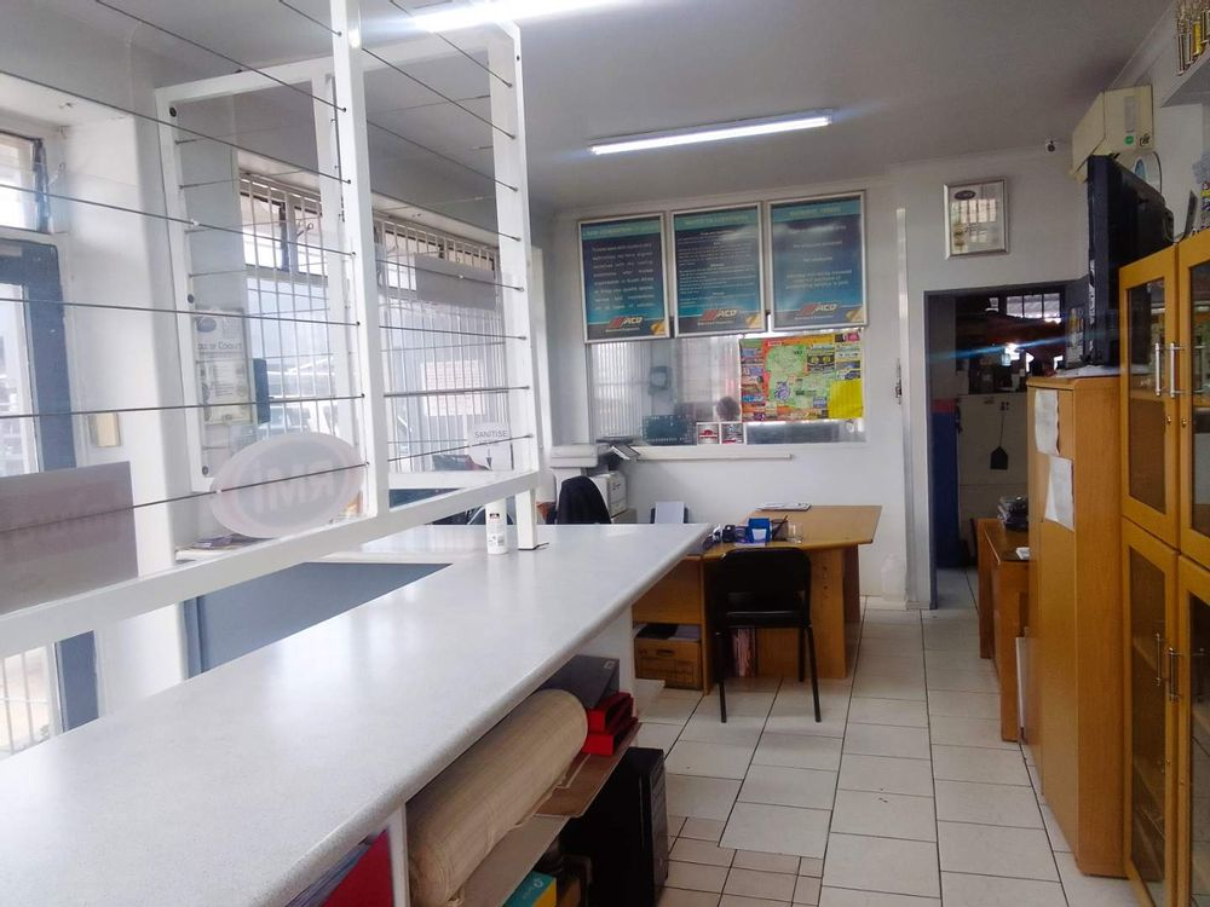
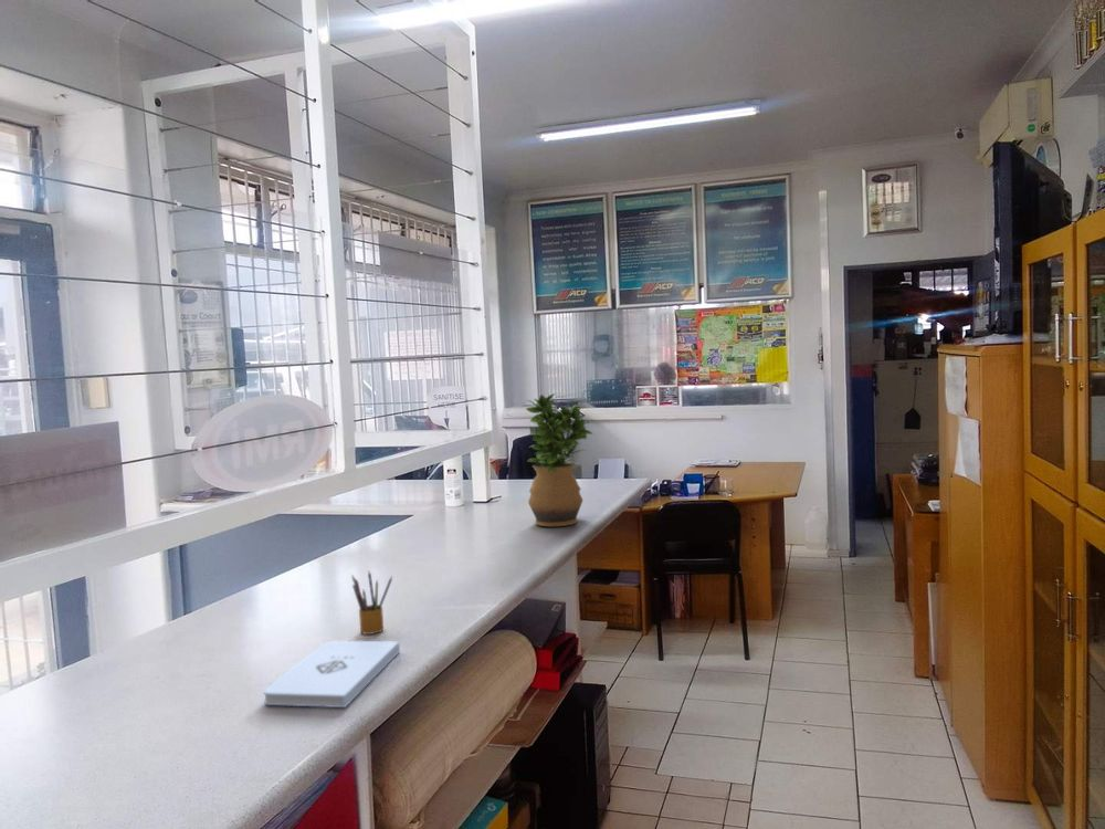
+ potted plant (558, 458)
+ pencil box (372, 602)
+ notepad (335, 670)
